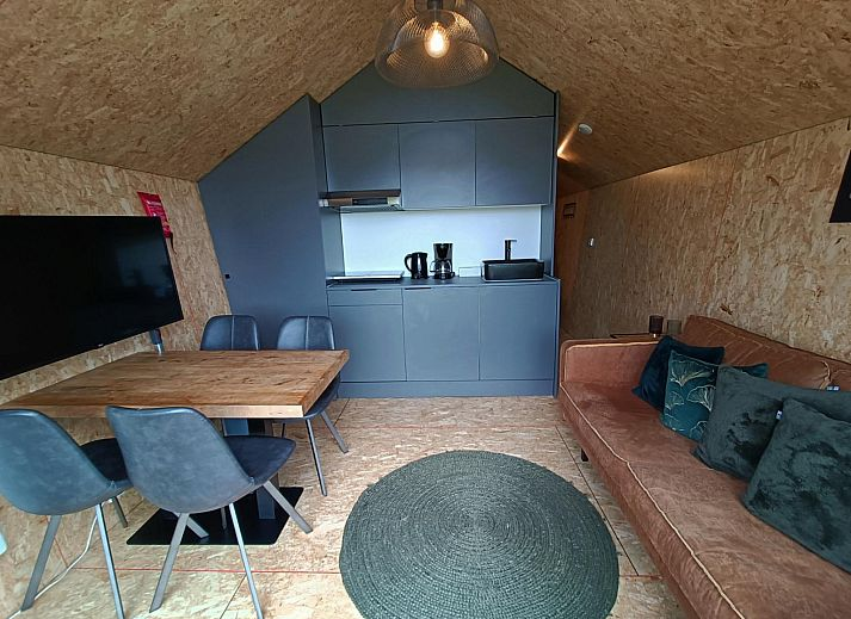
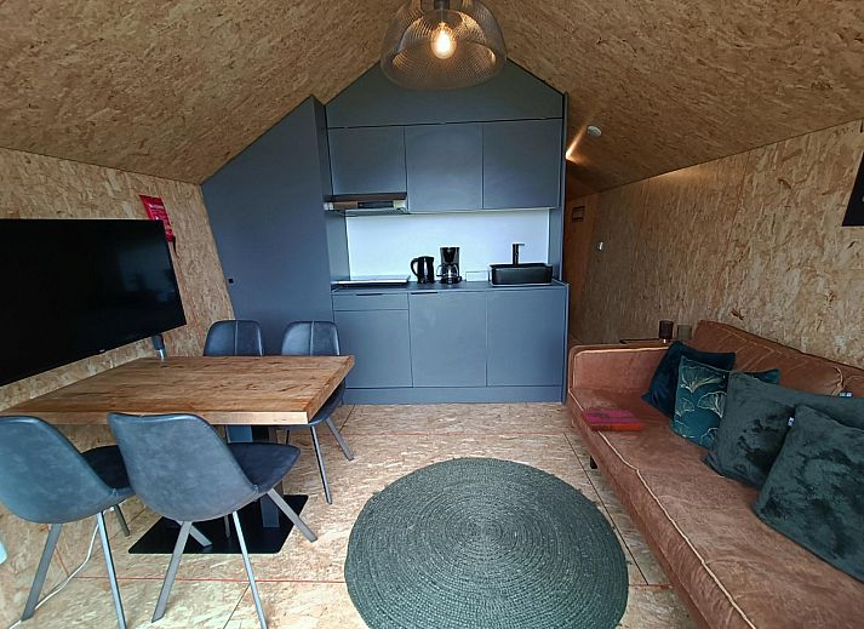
+ hardback book (610, 419)
